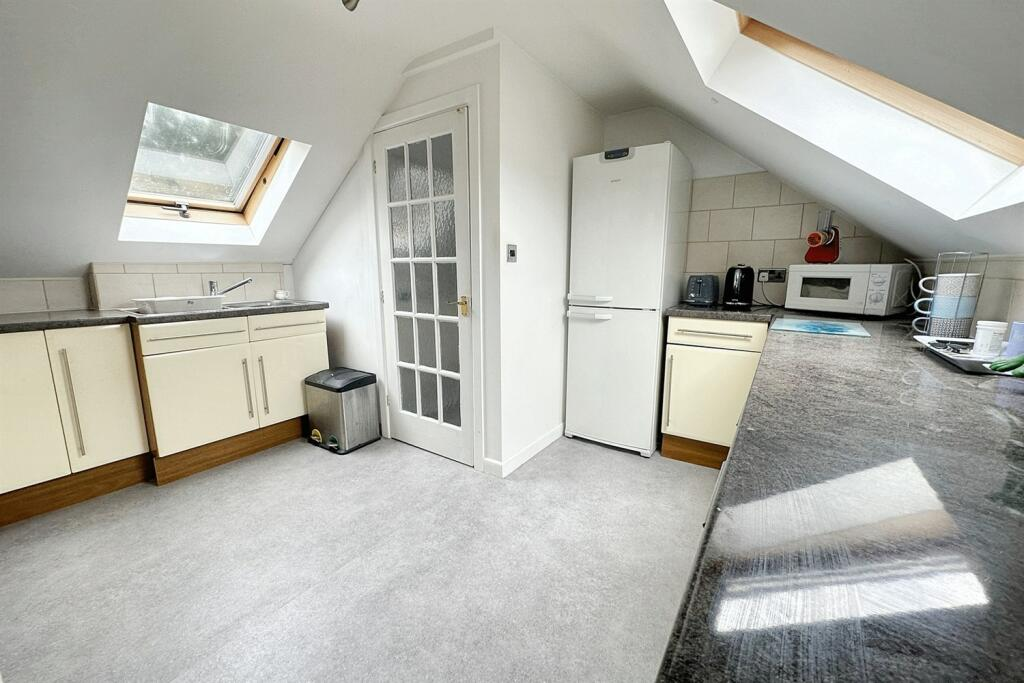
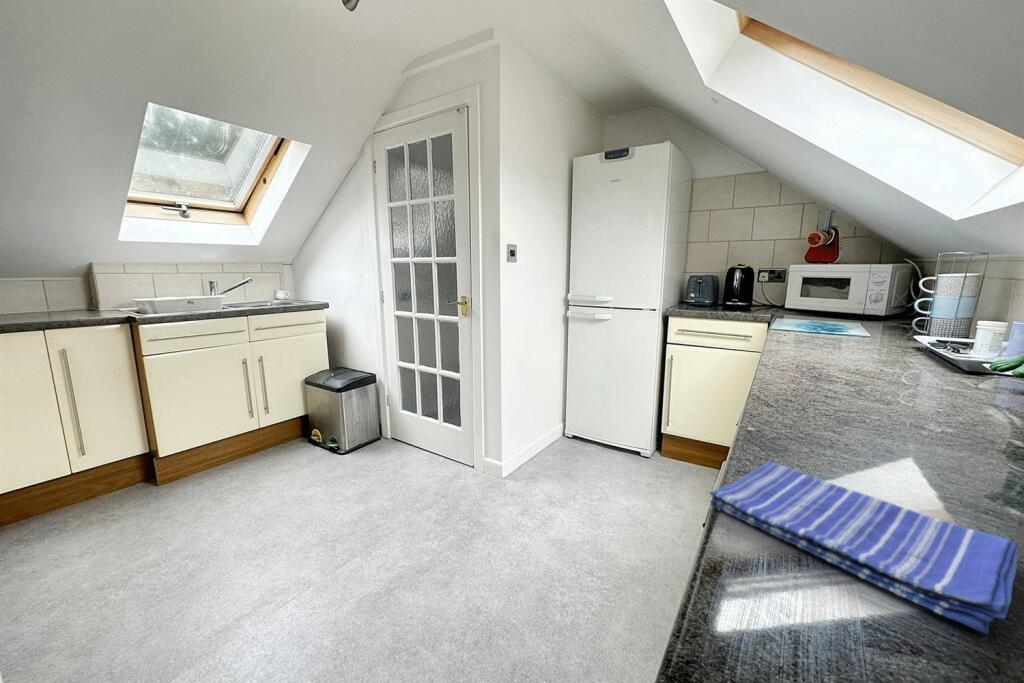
+ dish towel (848, 518)
